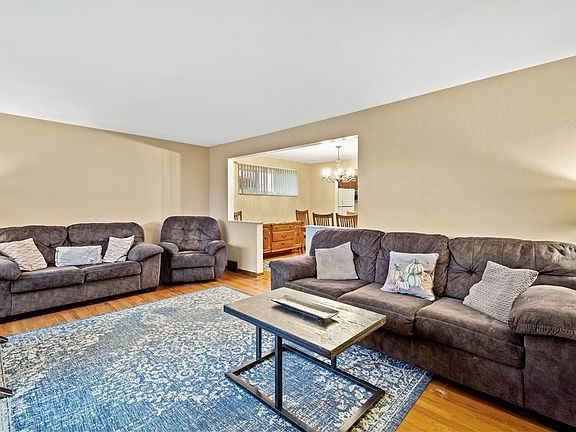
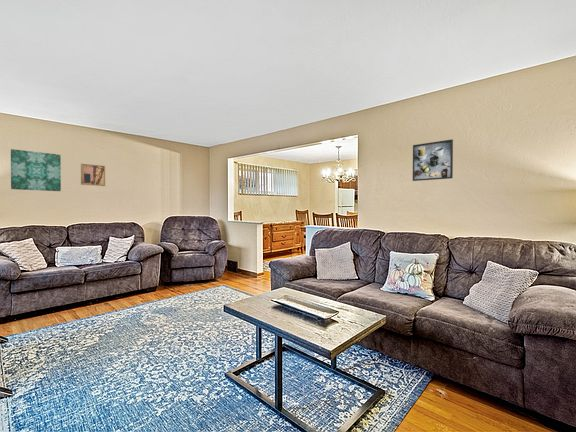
+ wall art (93, 175)
+ wall art (36, 171)
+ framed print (431, 161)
